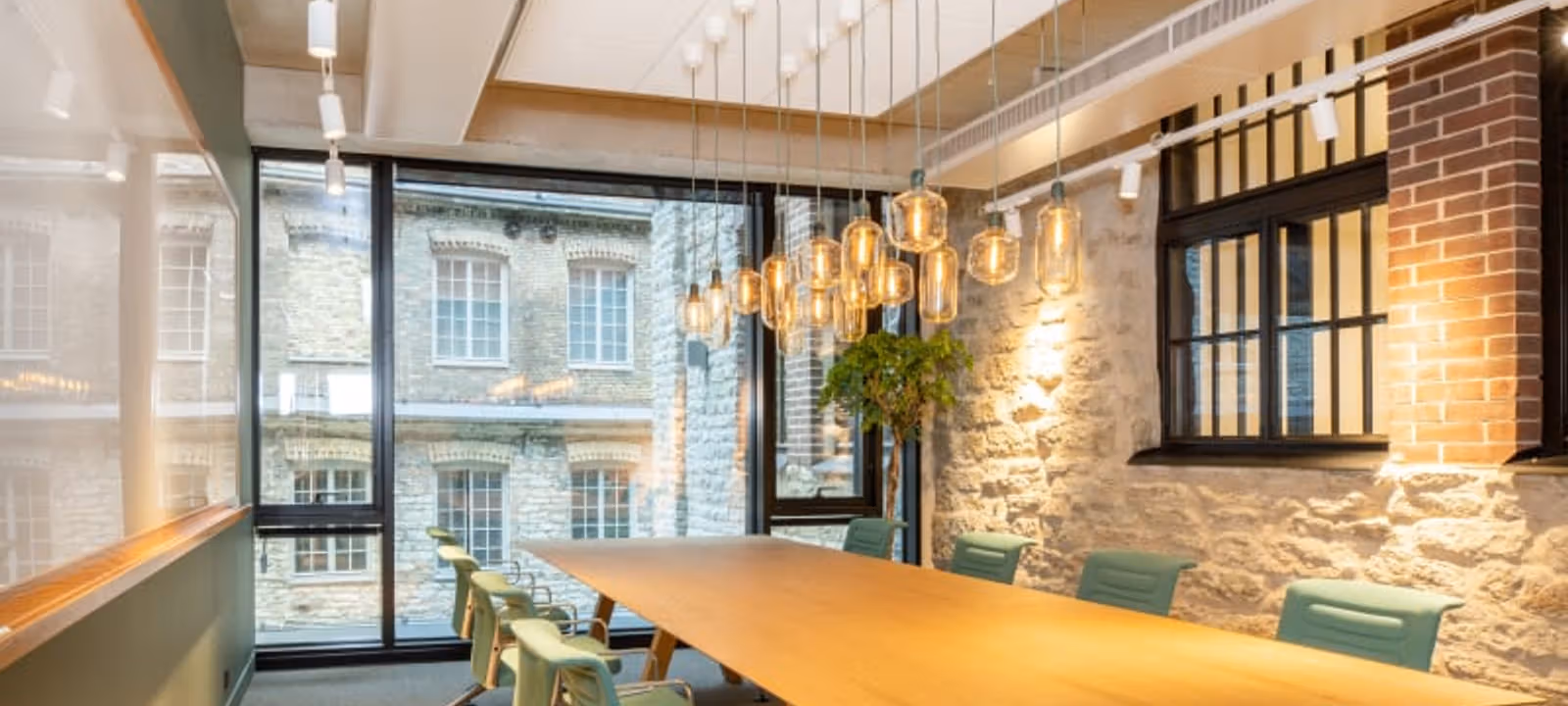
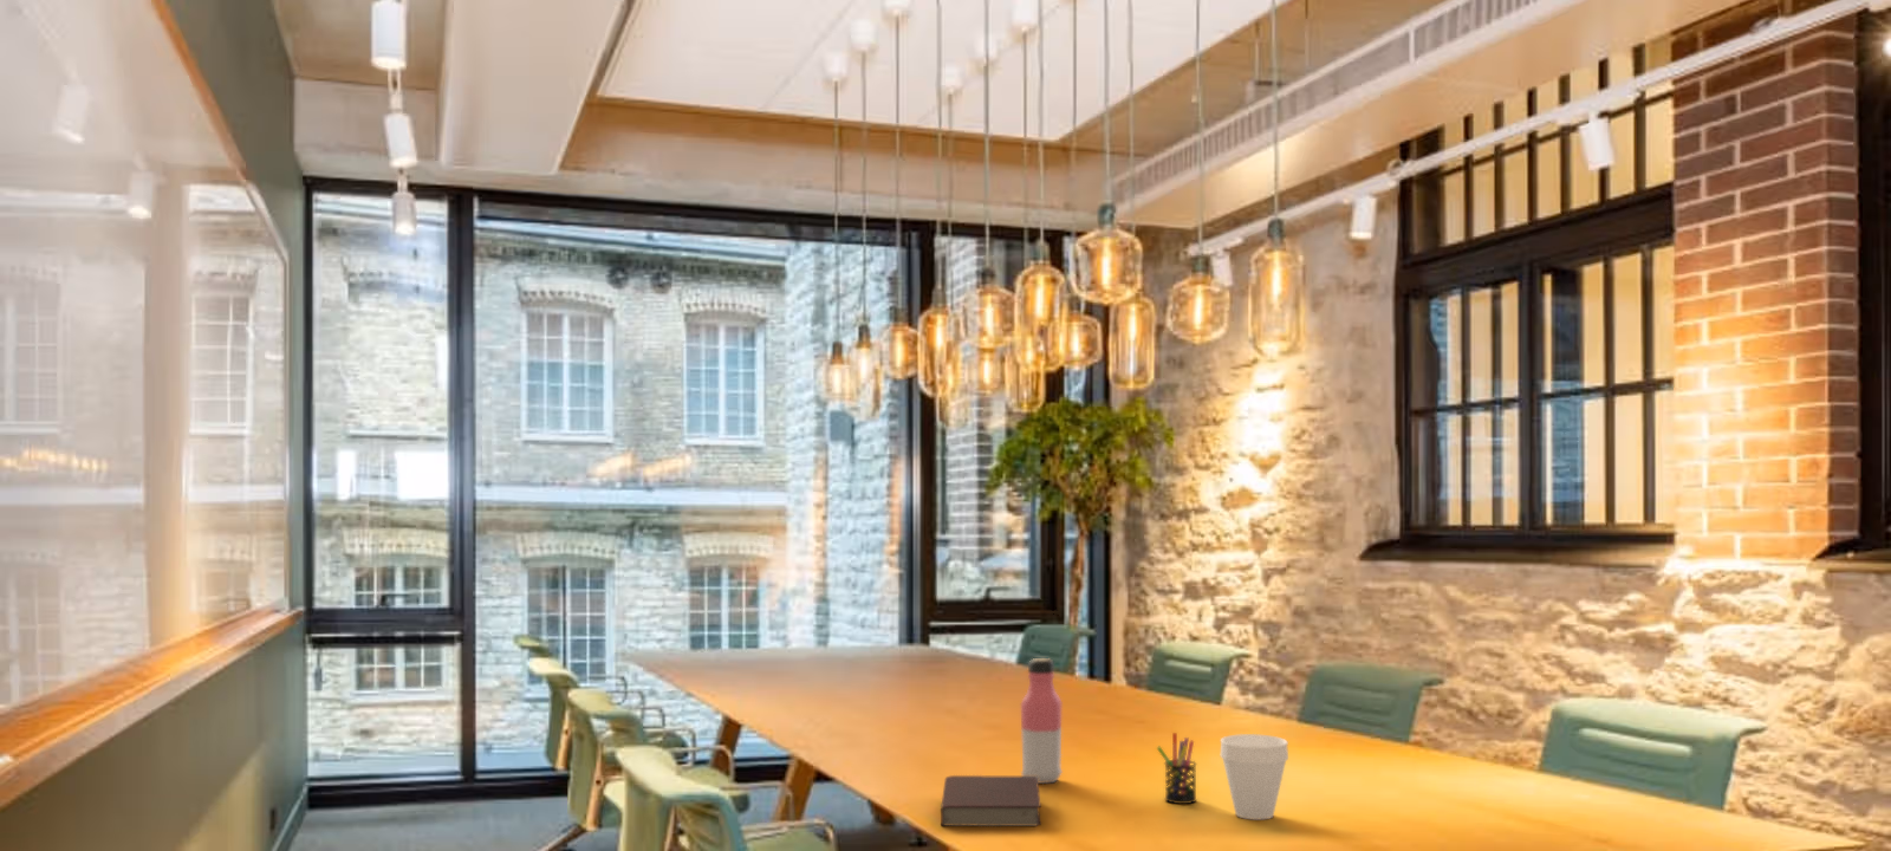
+ water bottle (1041, 718)
+ book (990, 800)
+ pen holder (1176, 767)
+ cup (1254, 777)
